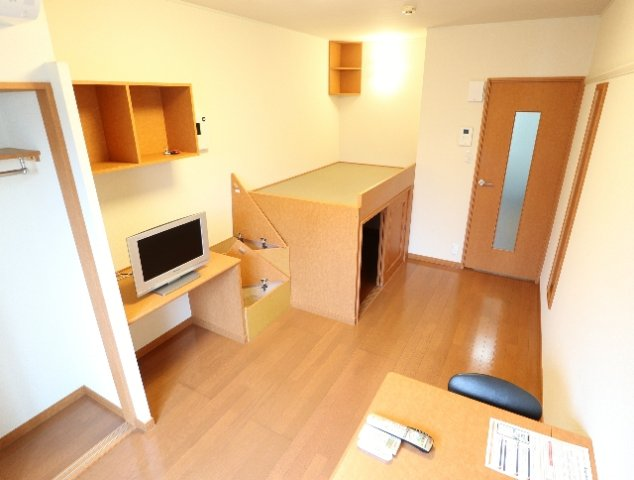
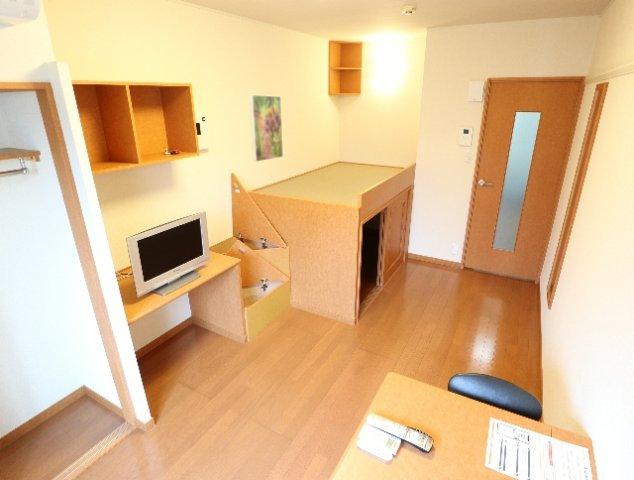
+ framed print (267, 128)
